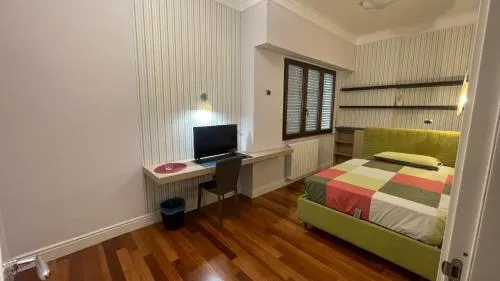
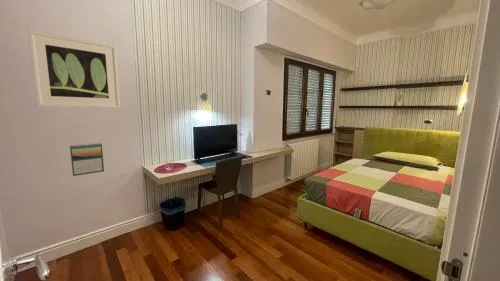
+ calendar (87, 158)
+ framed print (79, 73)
